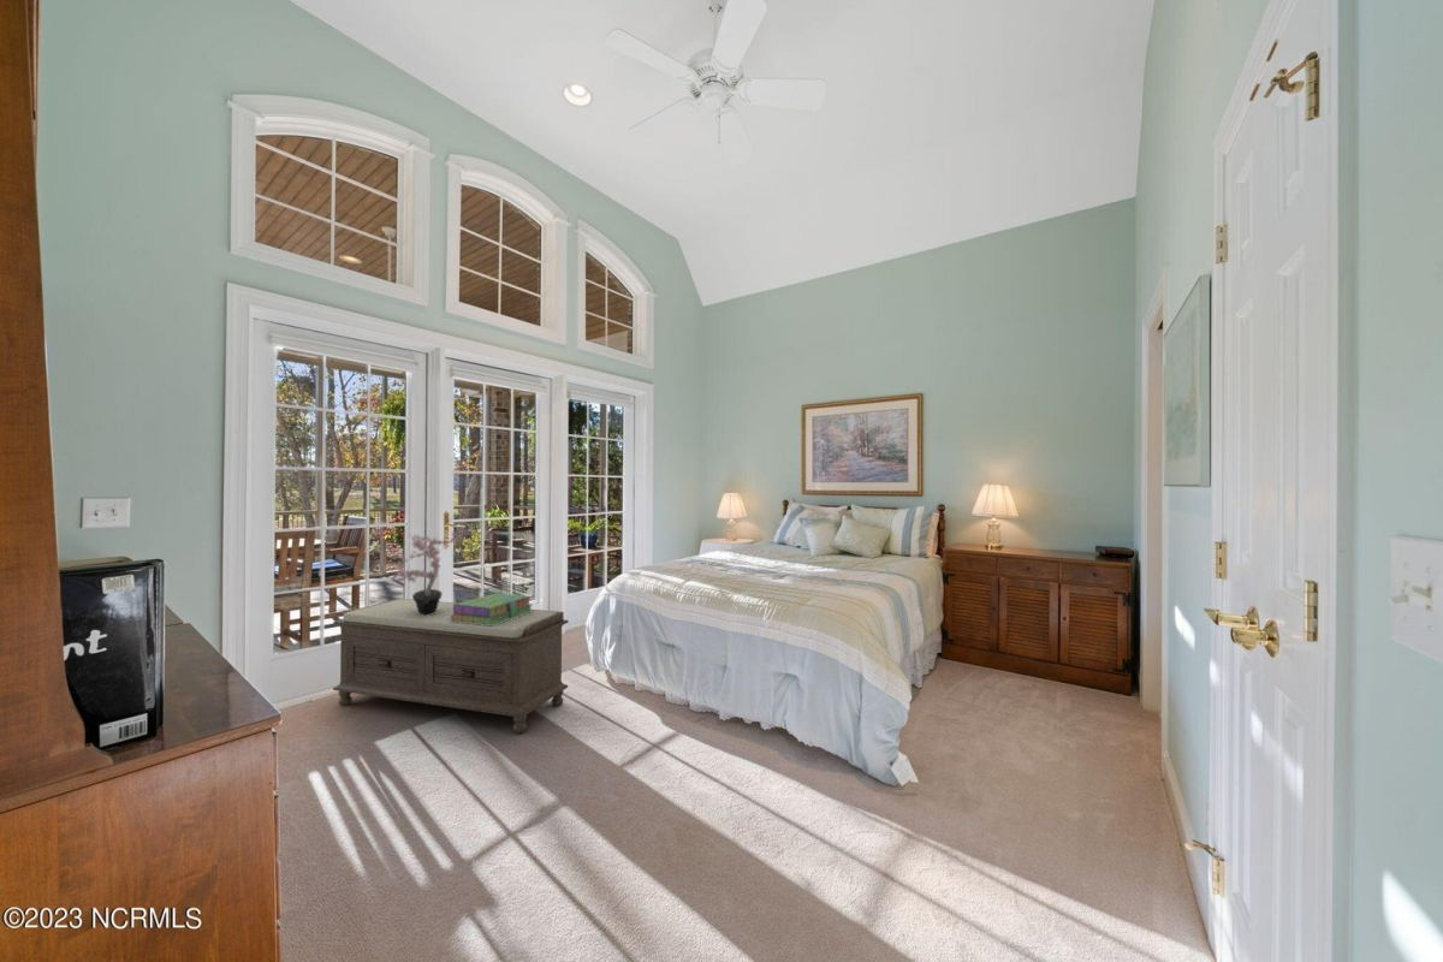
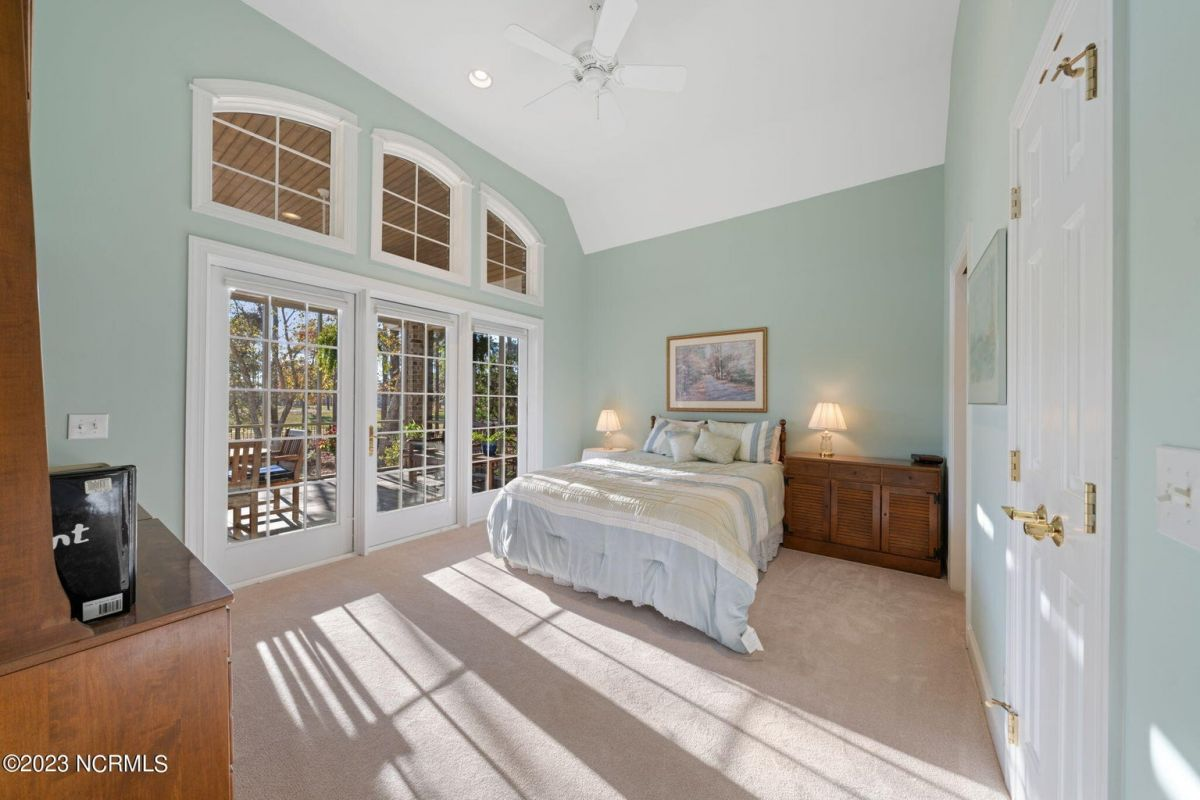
- stack of books (493, 607)
- potted plant (420, 570)
- bench (451, 658)
